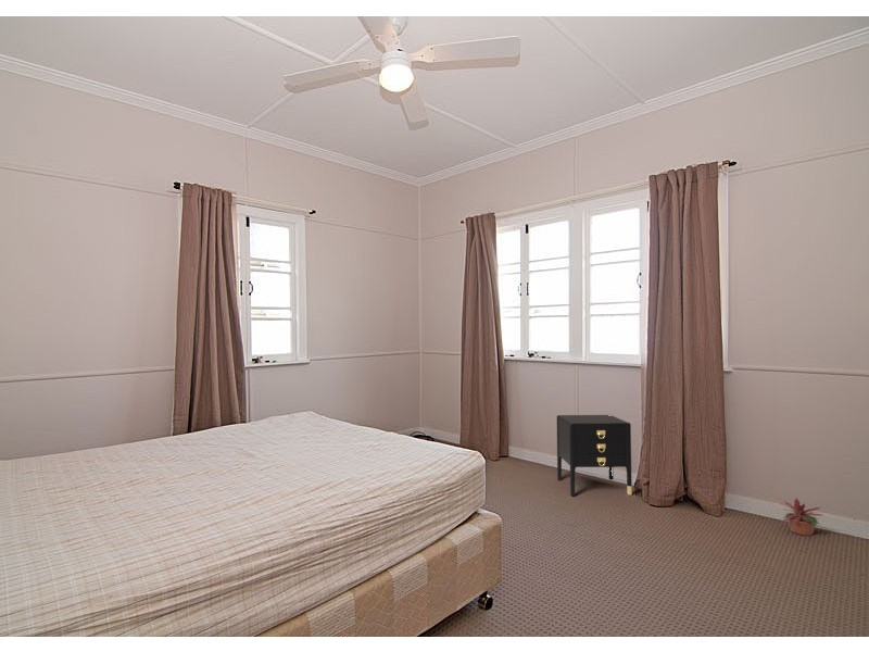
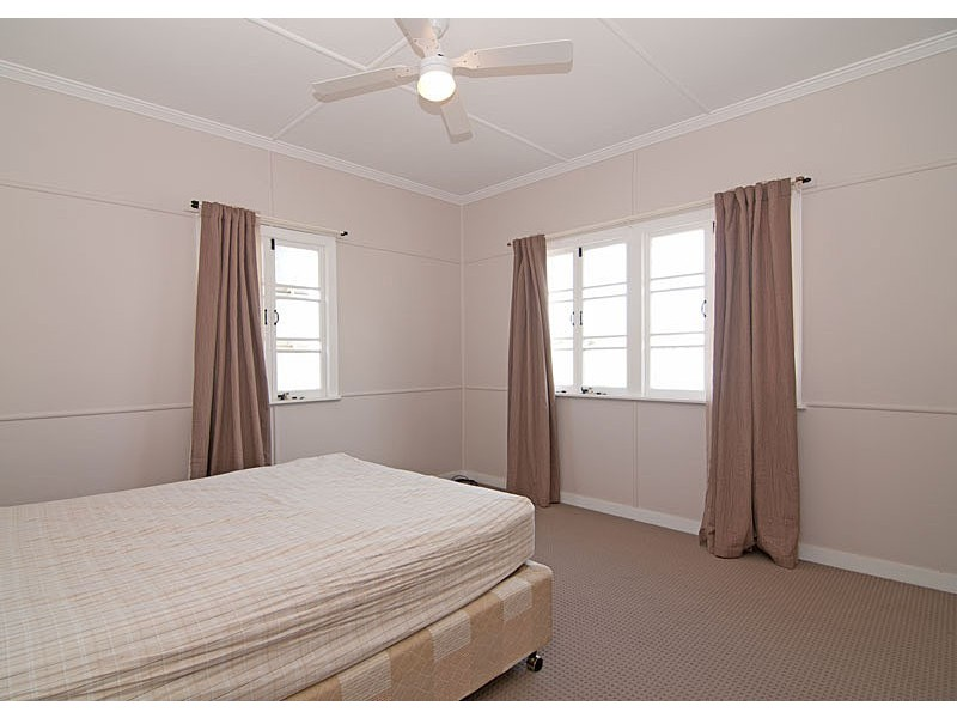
- potted plant (801, 513)
- nightstand (592, 452)
